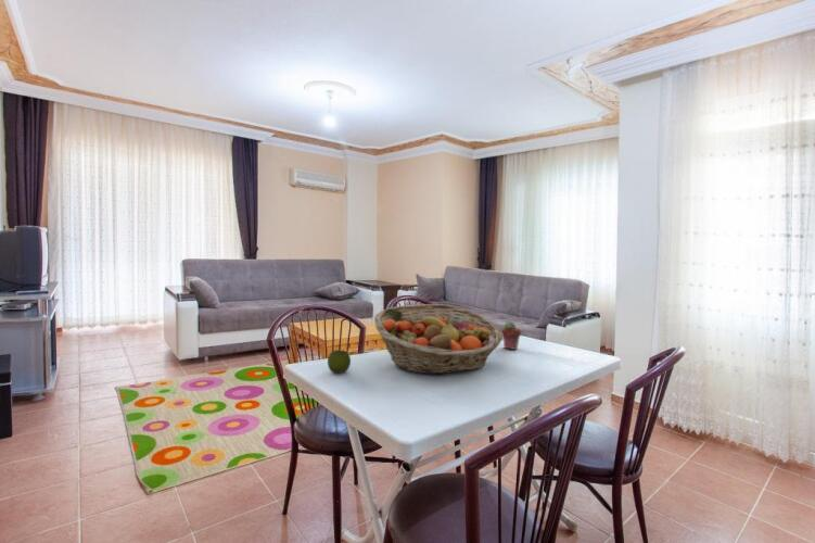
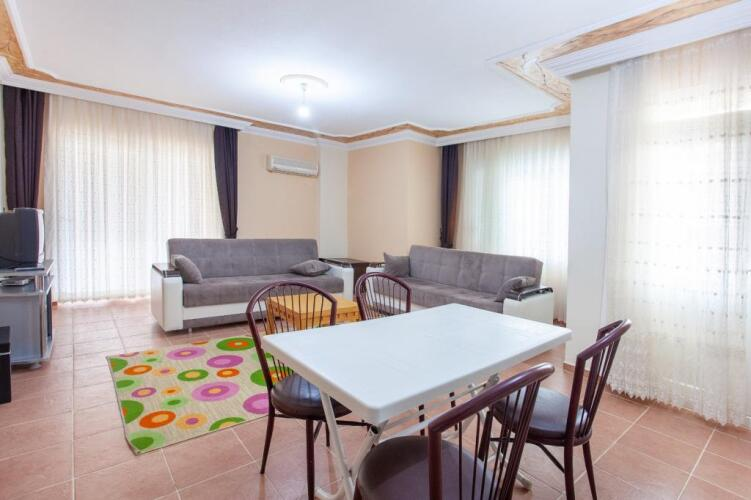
- apple (339, 361)
- fruit basket (437, 336)
- potted succulent (510, 334)
